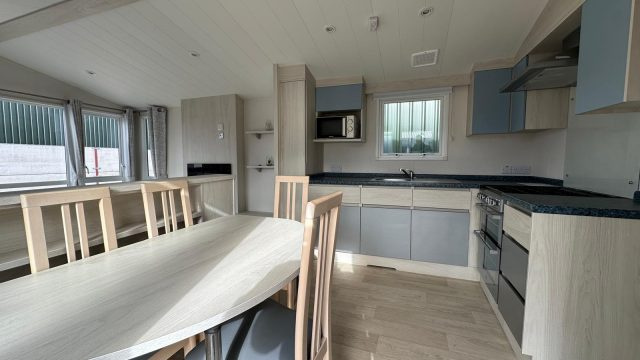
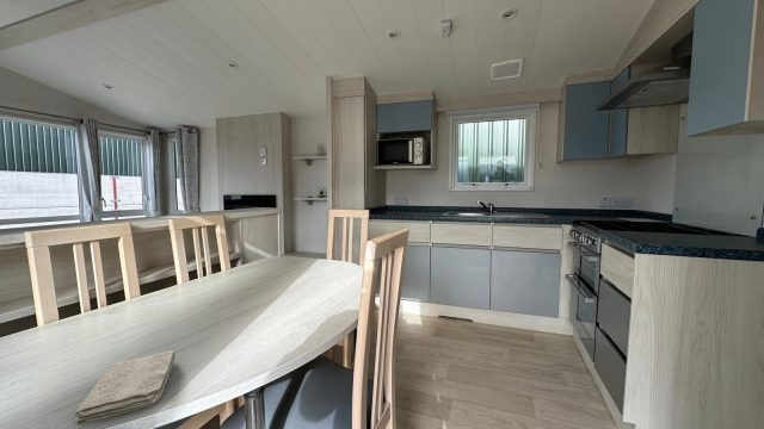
+ washcloth (133, 380)
